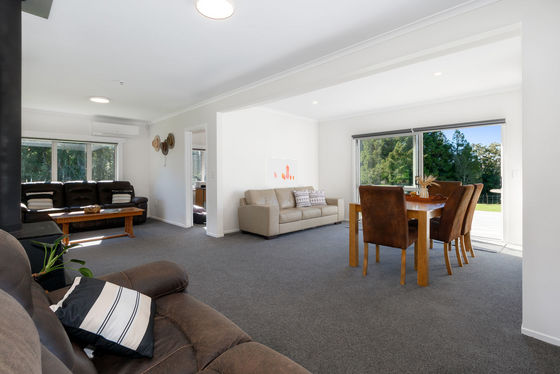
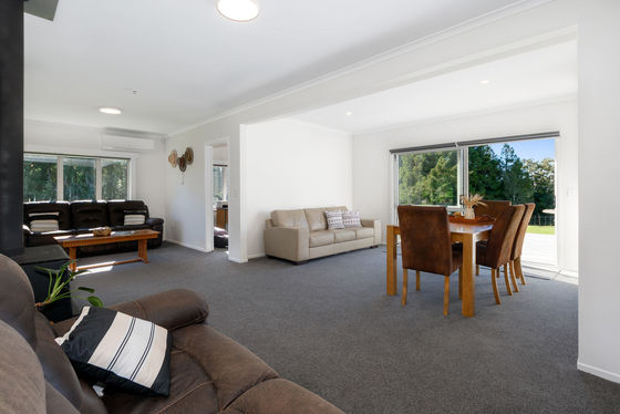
- wall art (282, 172)
